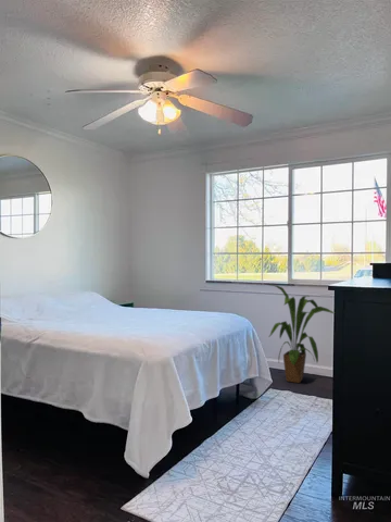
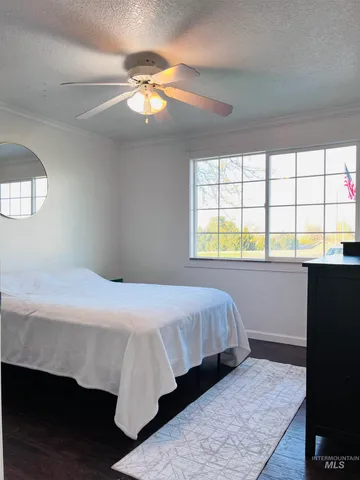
- house plant (302, 333)
